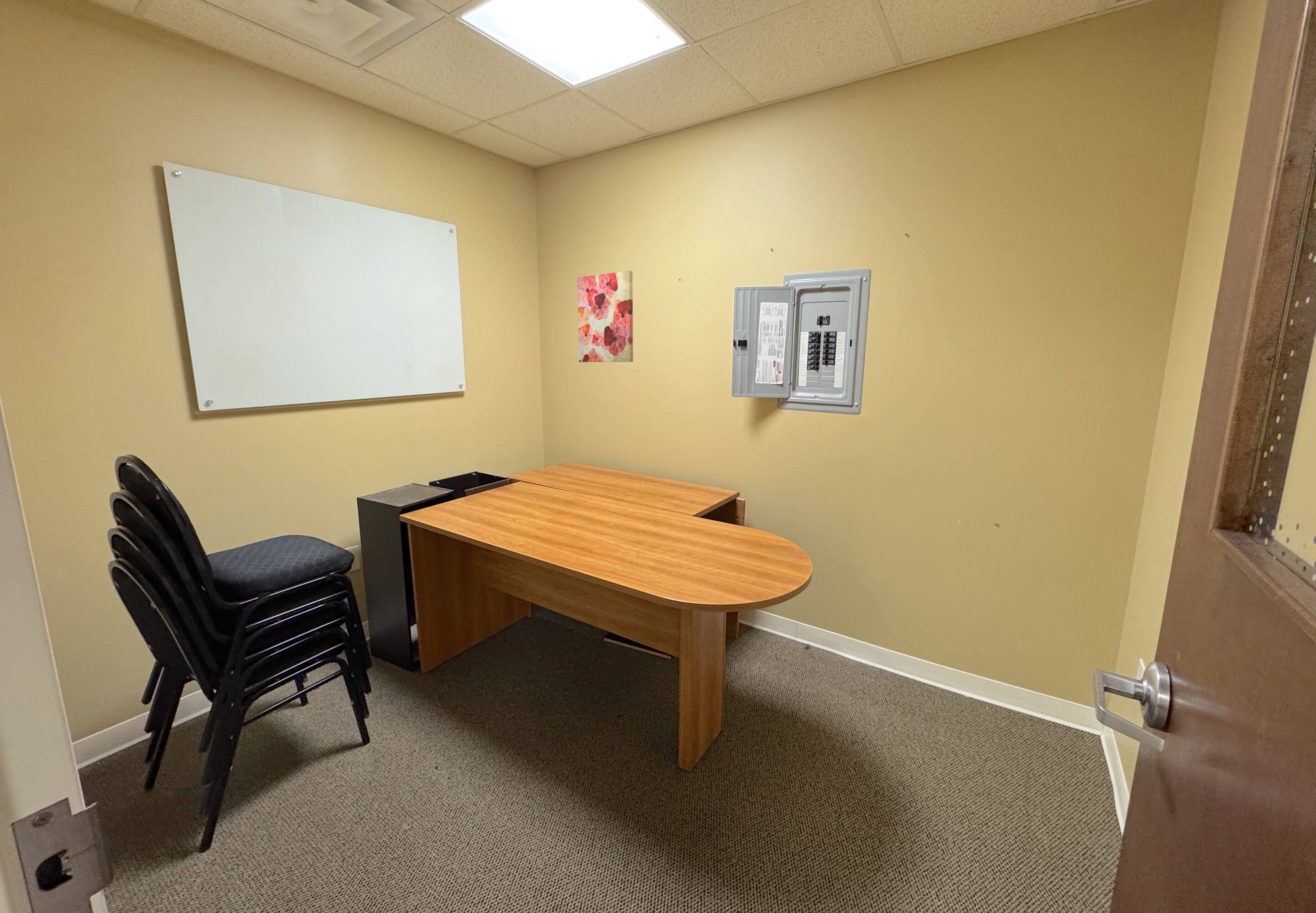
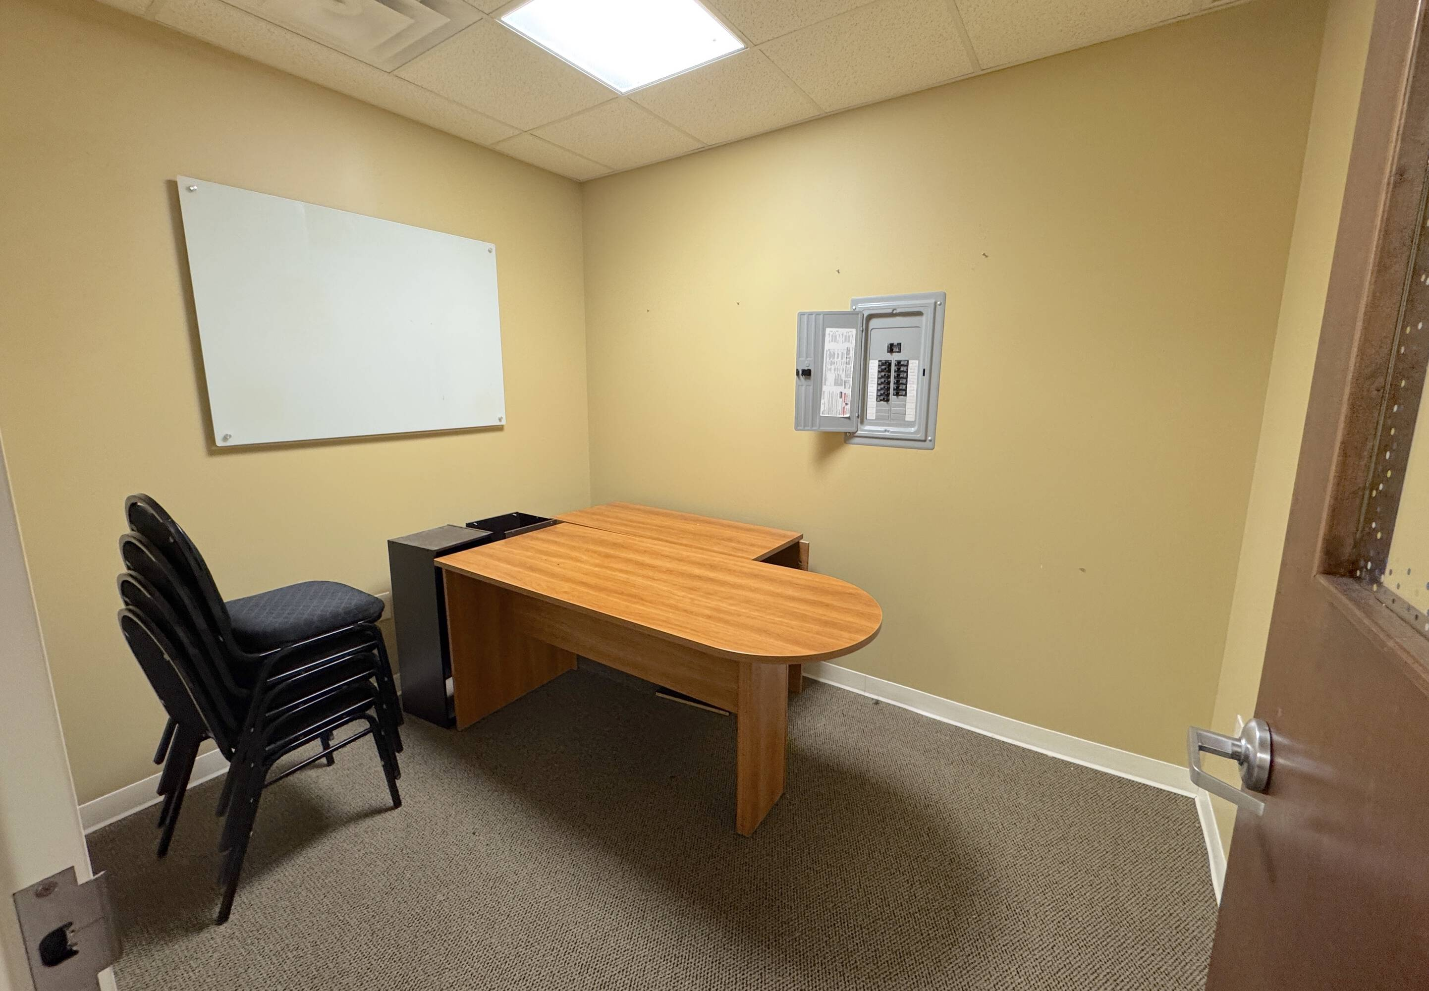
- wall art (604, 319)
